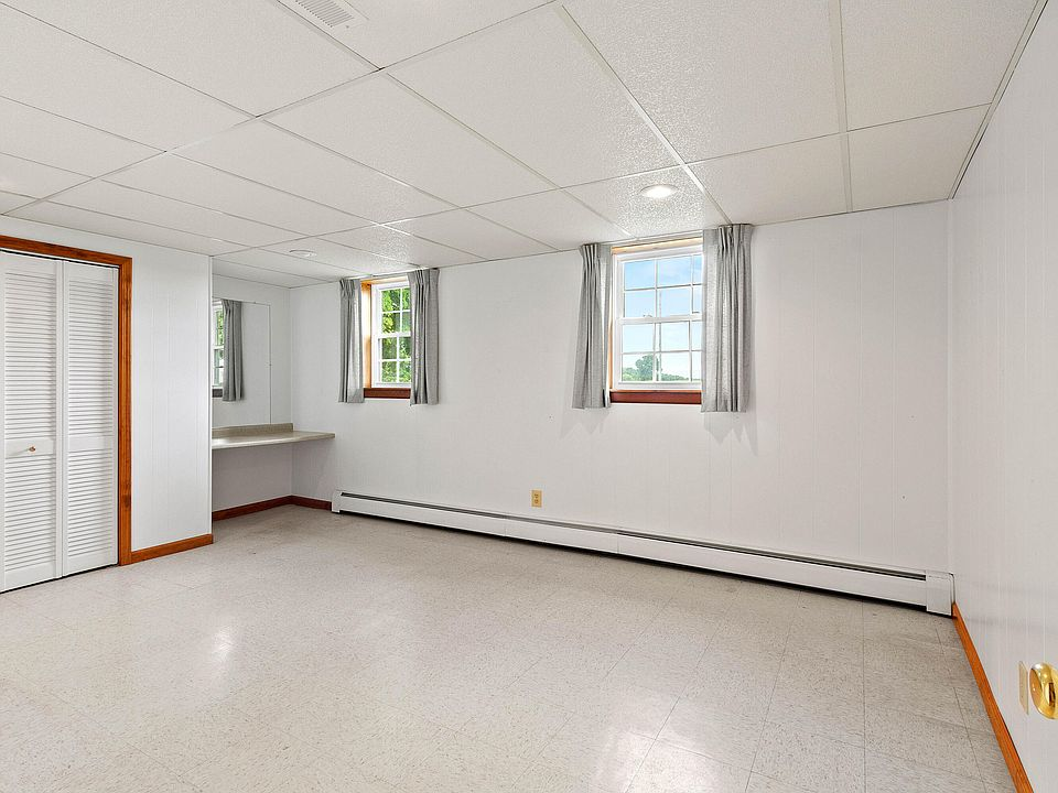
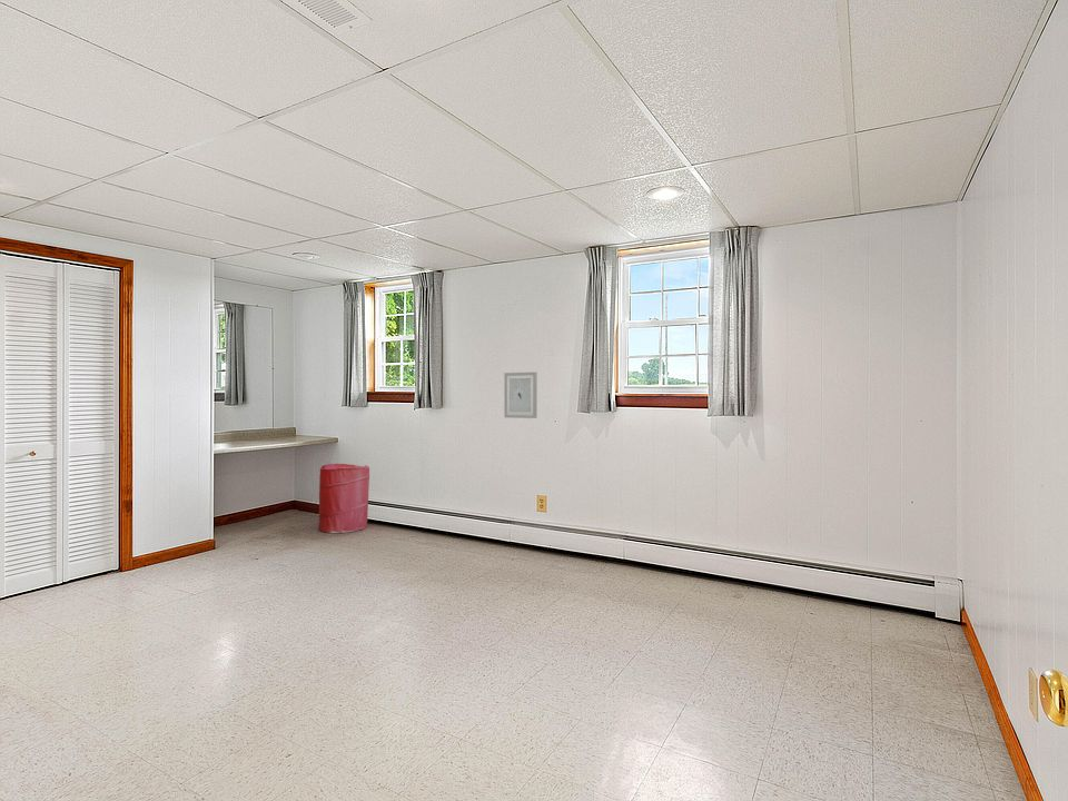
+ wall art (520, 395)
+ laundry hamper (344, 495)
